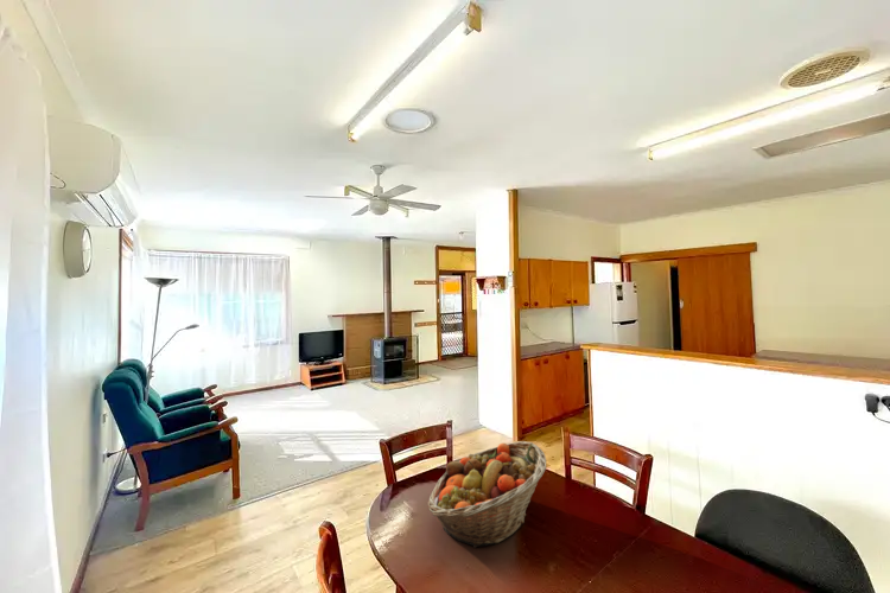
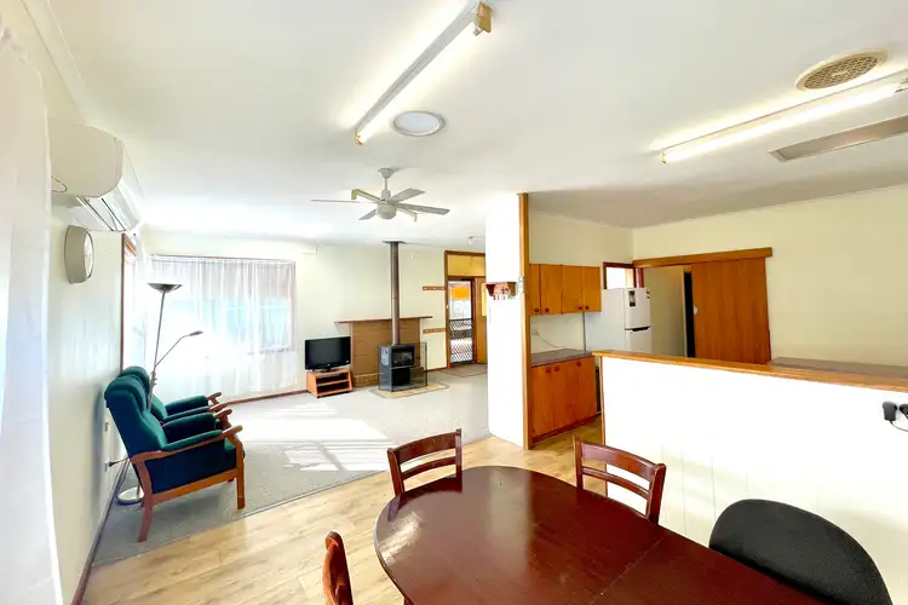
- fruit basket (488, 484)
